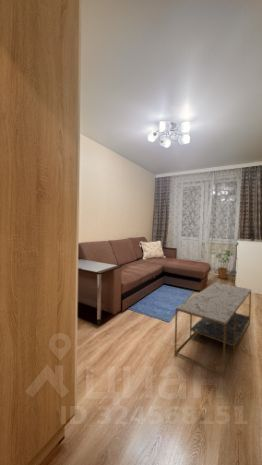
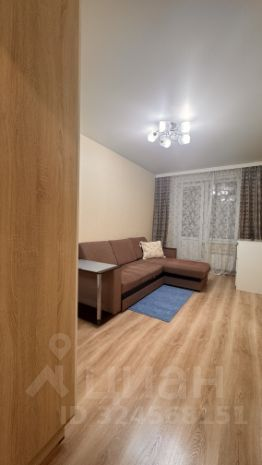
- coffee table (218, 316)
- house plant (224, 264)
